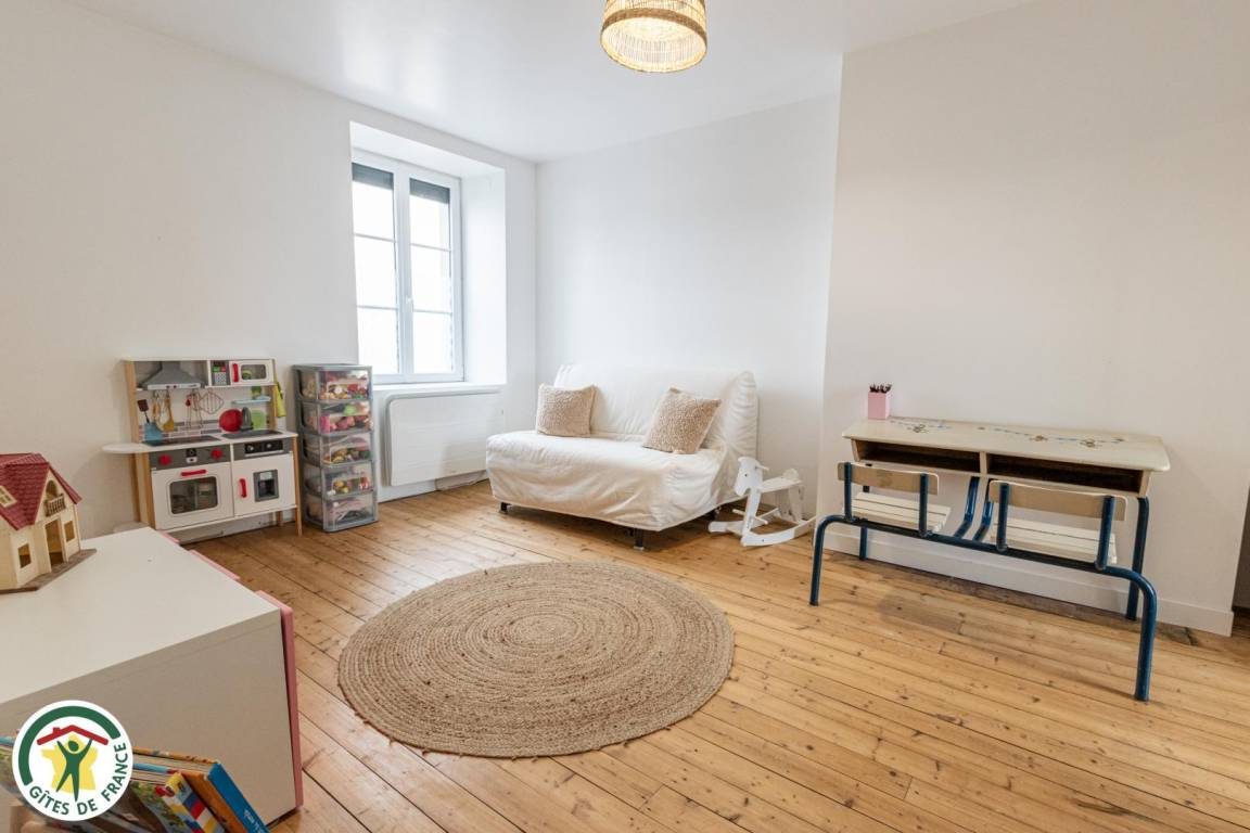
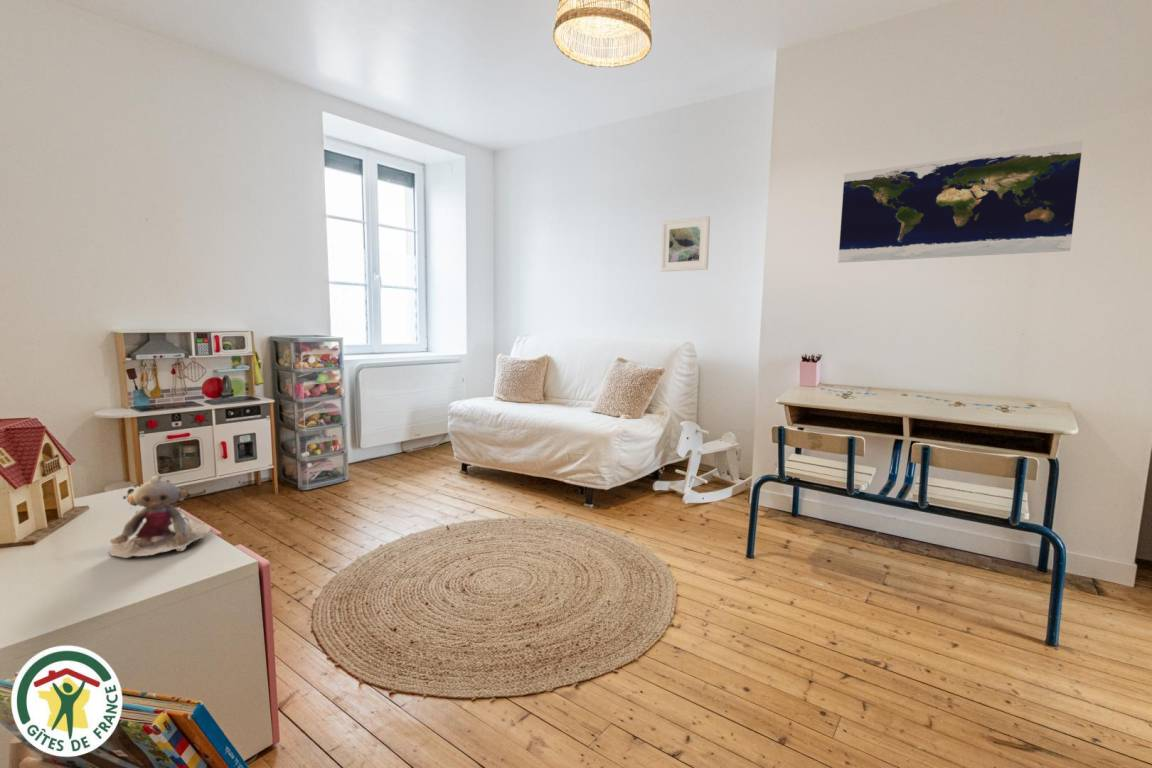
+ map (946, 208)
+ stuffed animal (160, 508)
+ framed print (684, 244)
